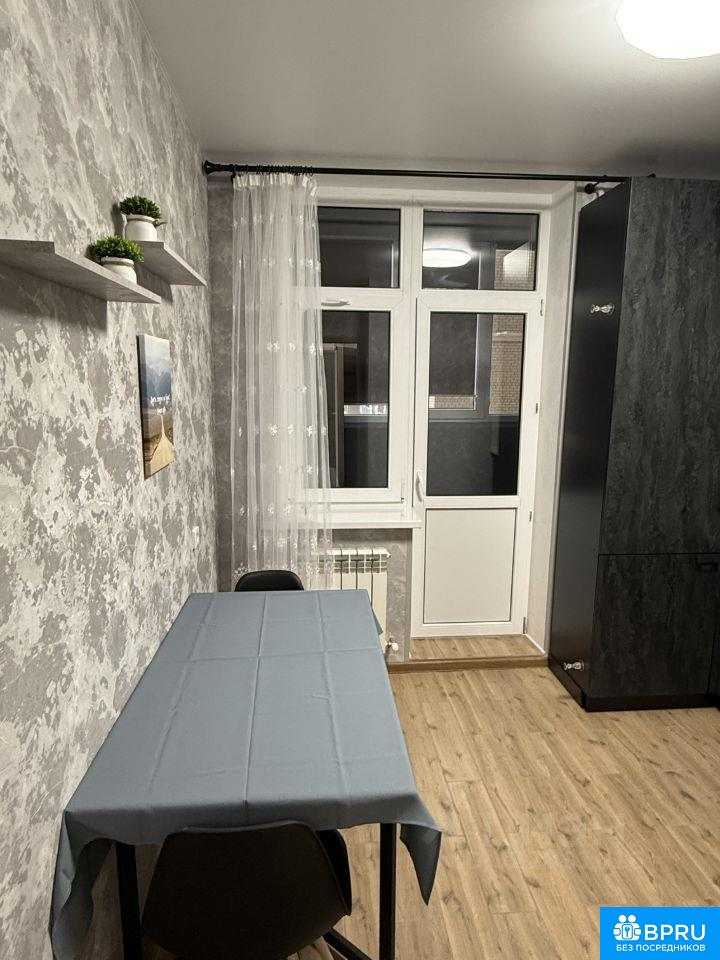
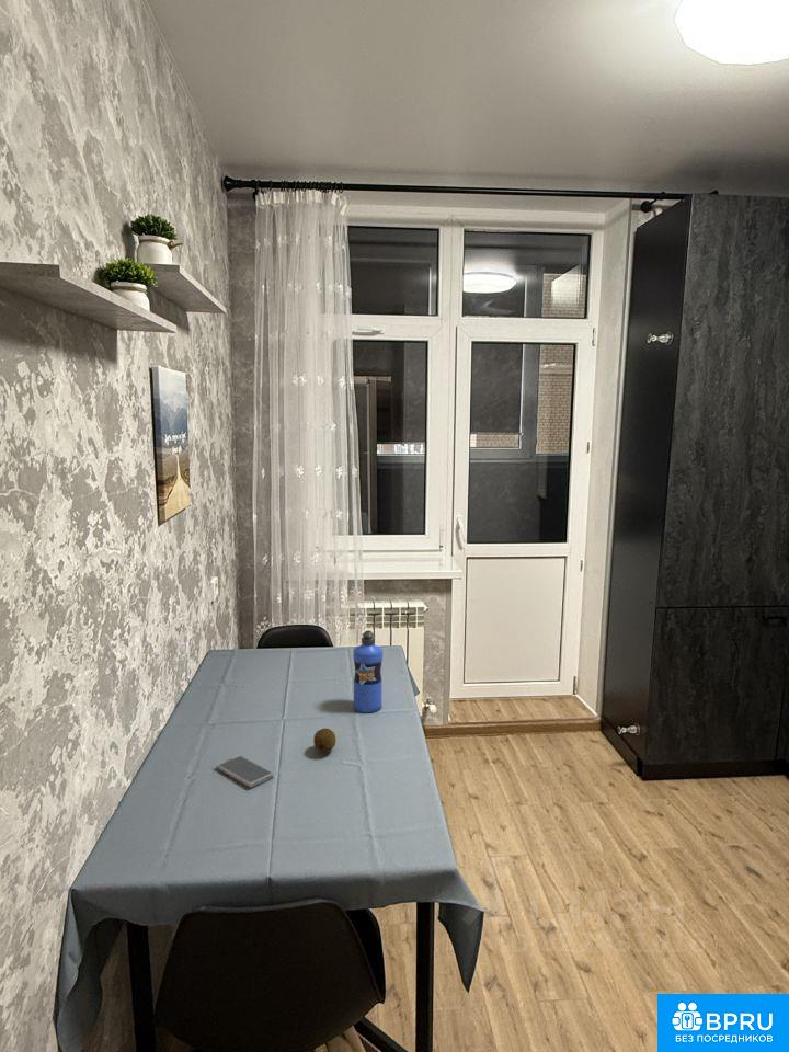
+ smartphone (244, 770)
+ water bottle (367, 668)
+ fruit (324, 740)
